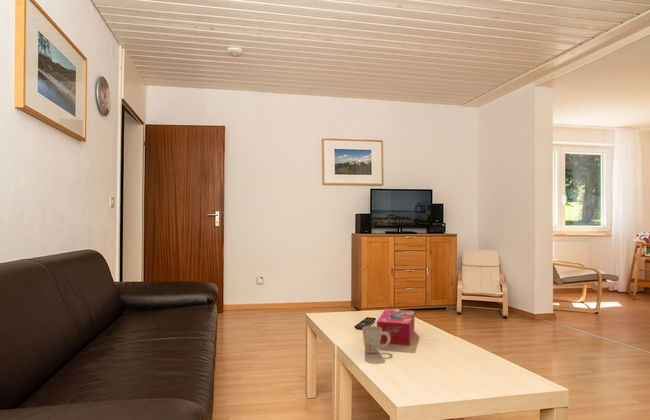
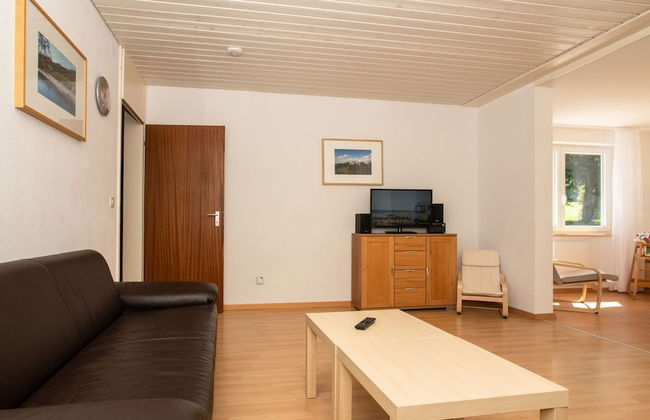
- tissue box (396, 325)
- mug (376, 339)
